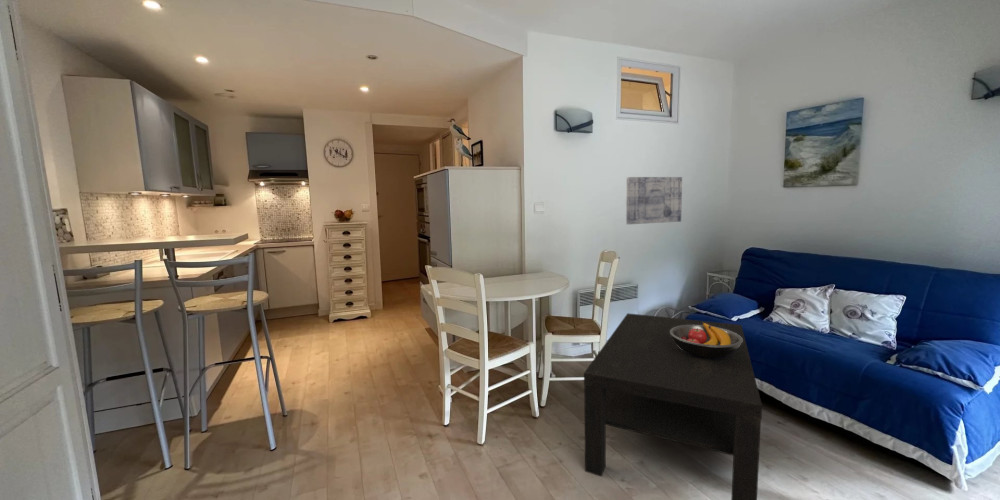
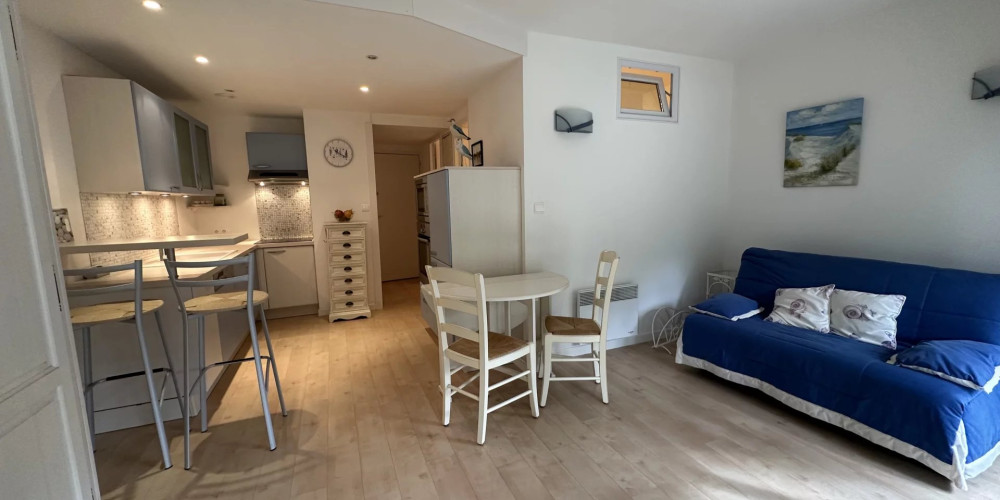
- coffee table (673, 388)
- wall art (654, 200)
- fruit bowl (704, 340)
